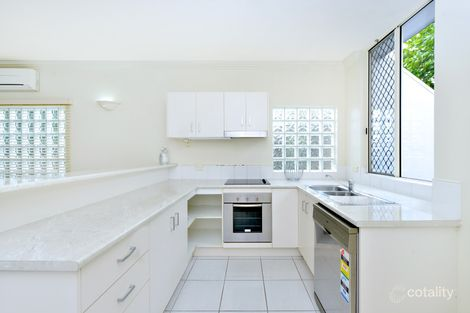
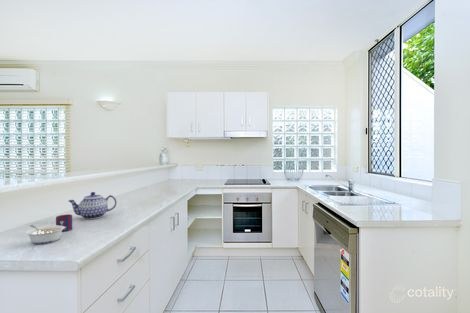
+ teapot (93, 204)
+ legume (44, 234)
+ mug (65, 222)
